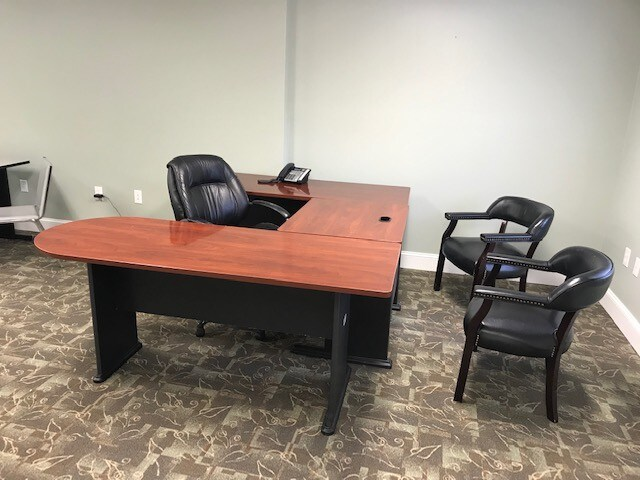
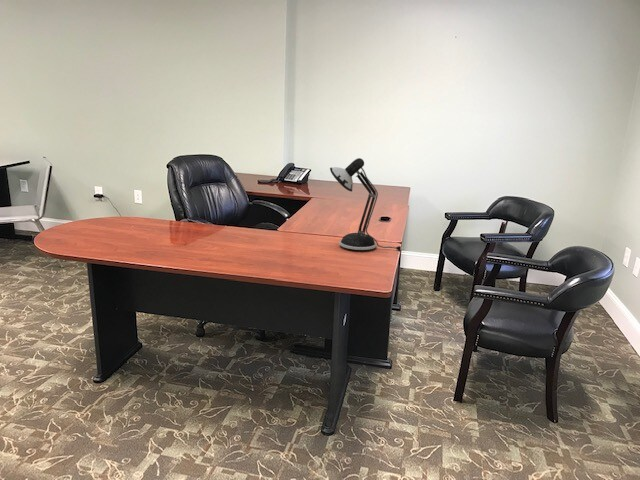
+ desk lamp (366, 203)
